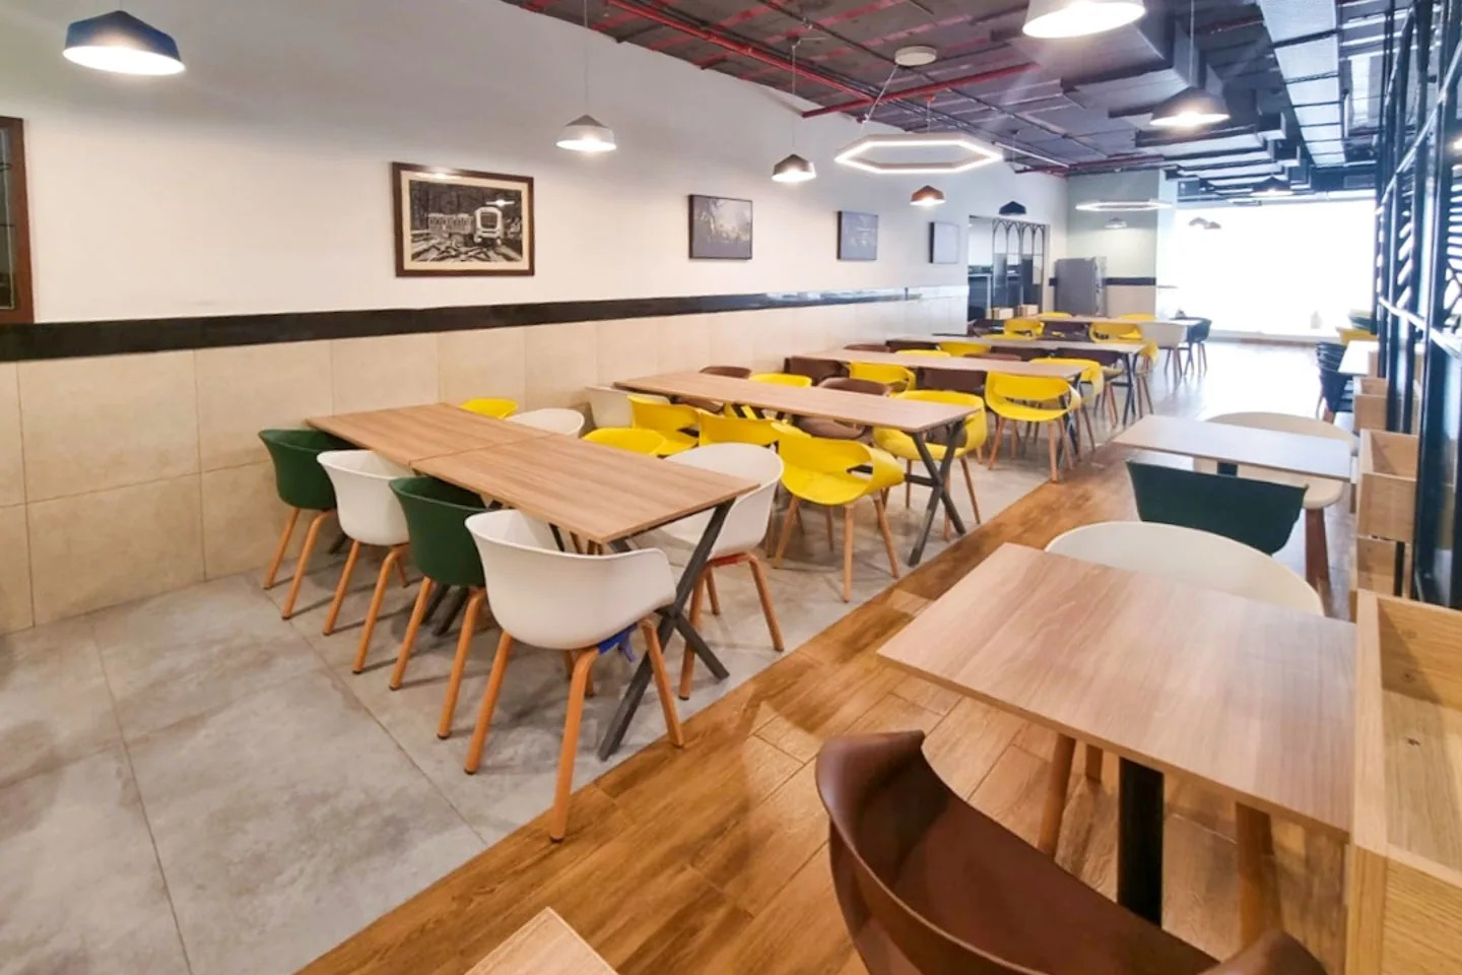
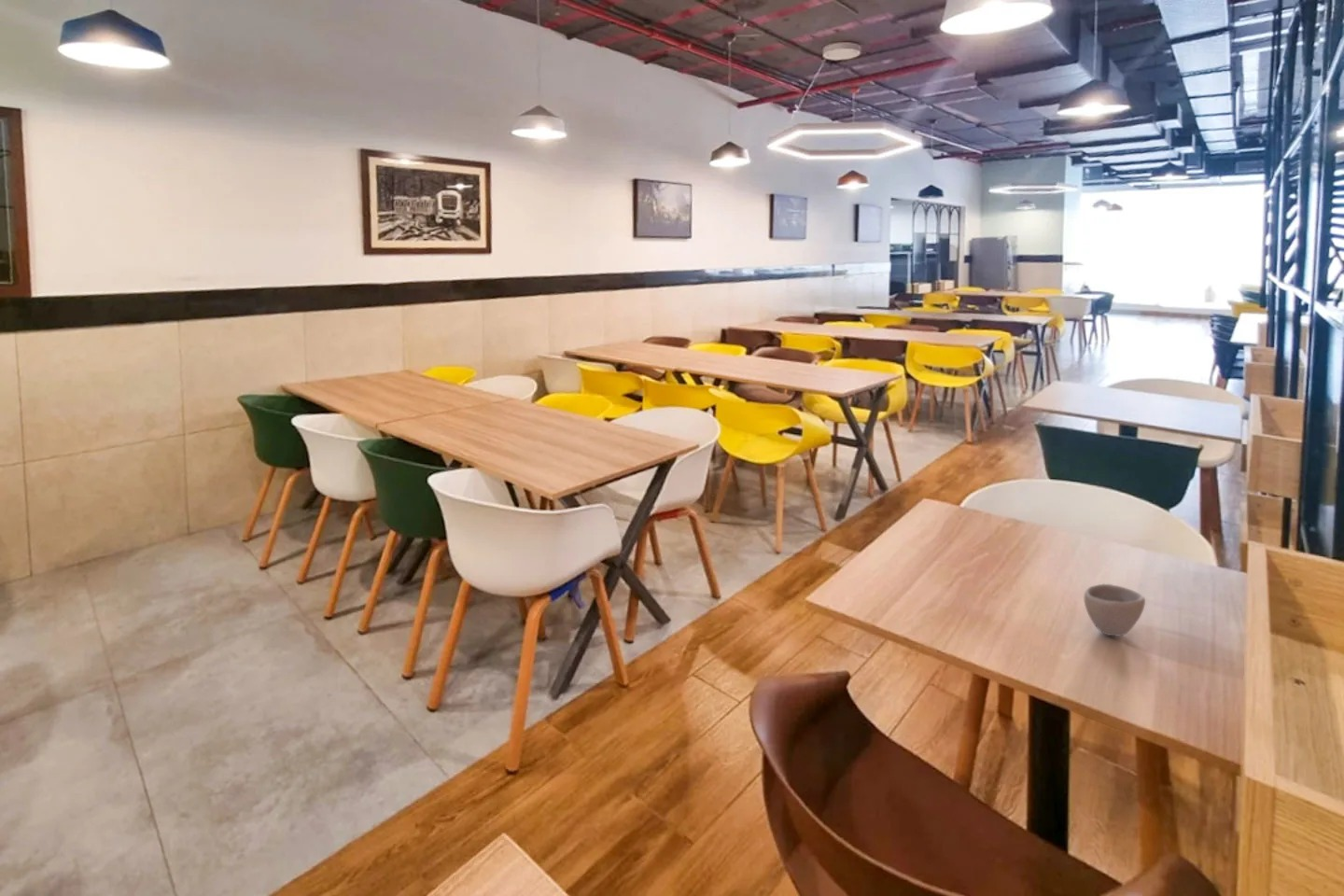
+ cup (1109, 609)
